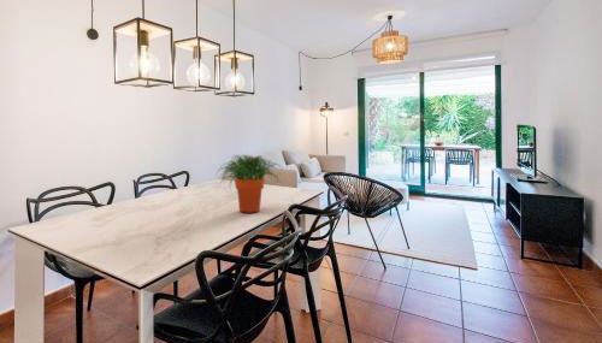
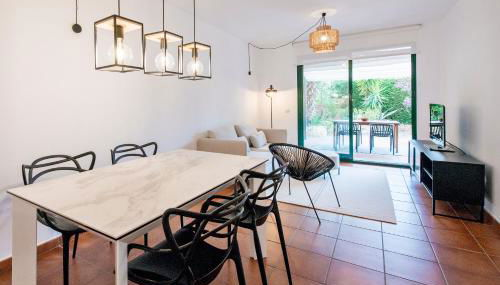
- potted plant (248, 182)
